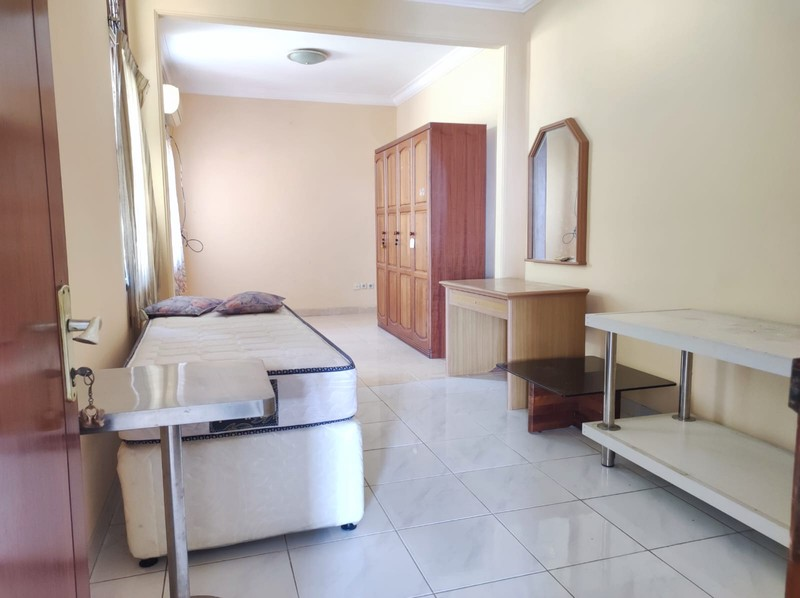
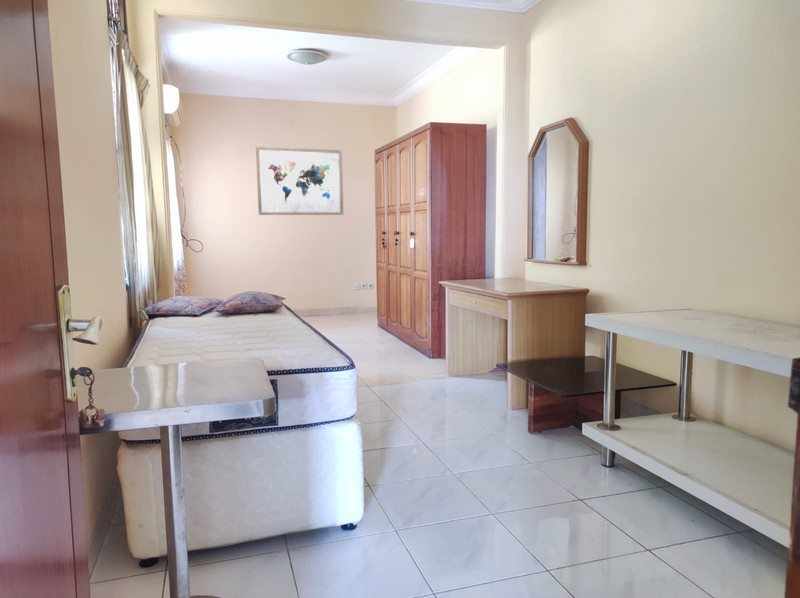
+ wall art (301, 182)
